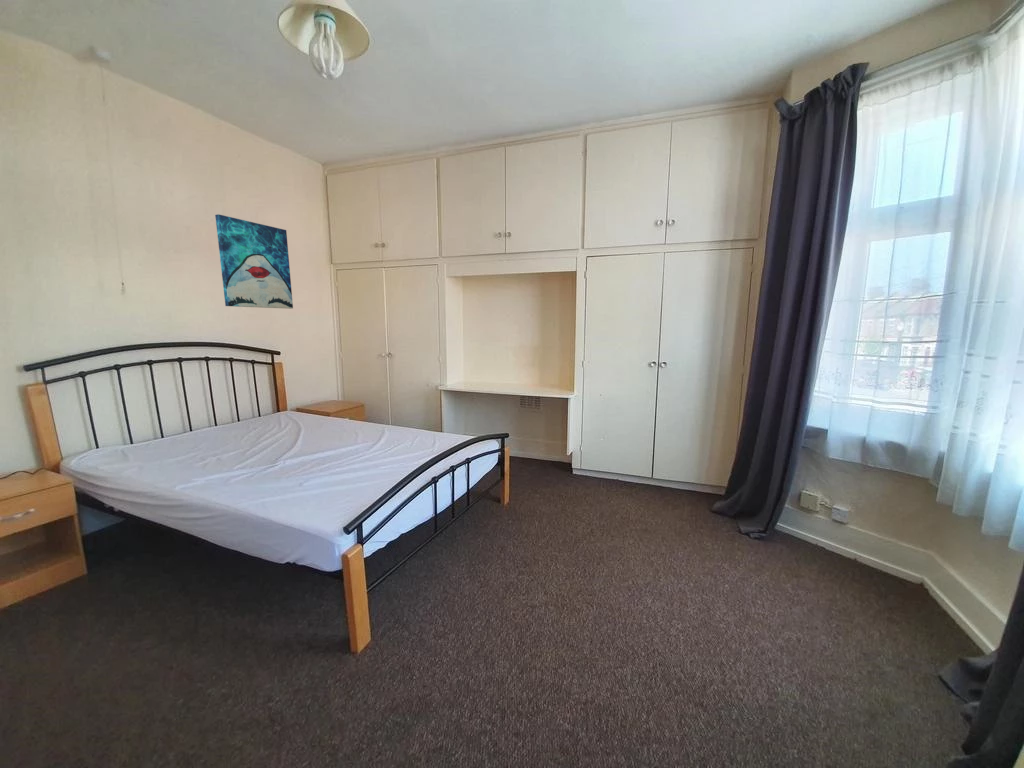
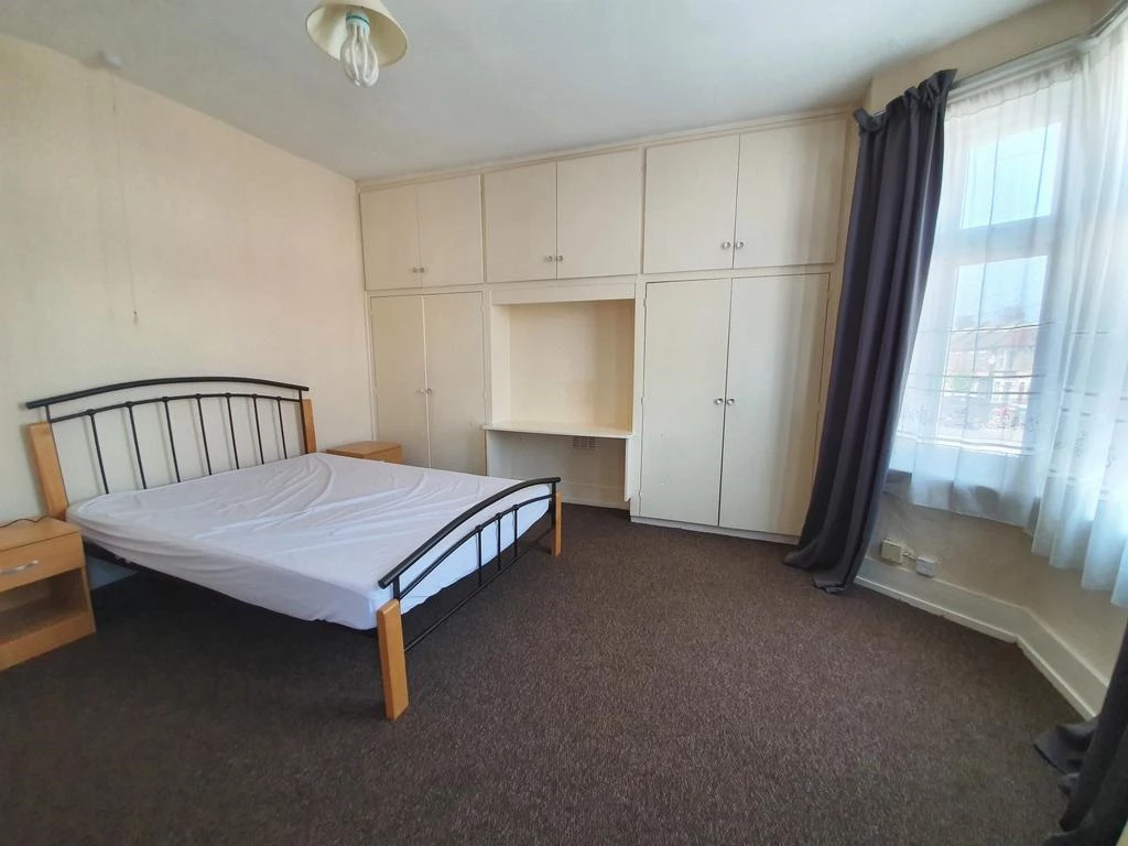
- wall art (257, 265)
